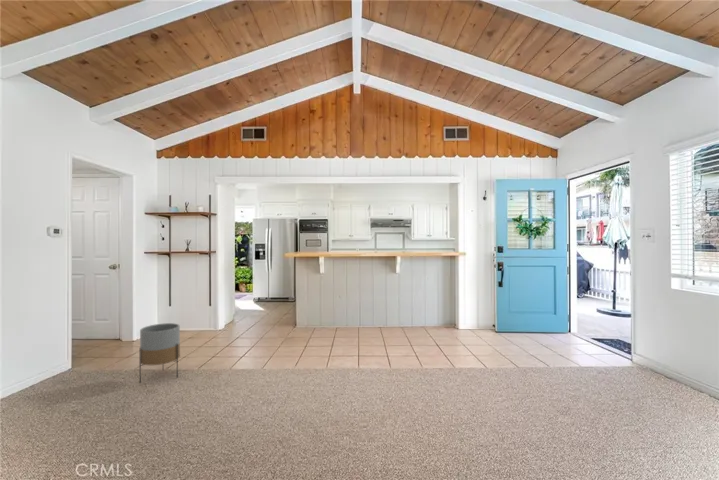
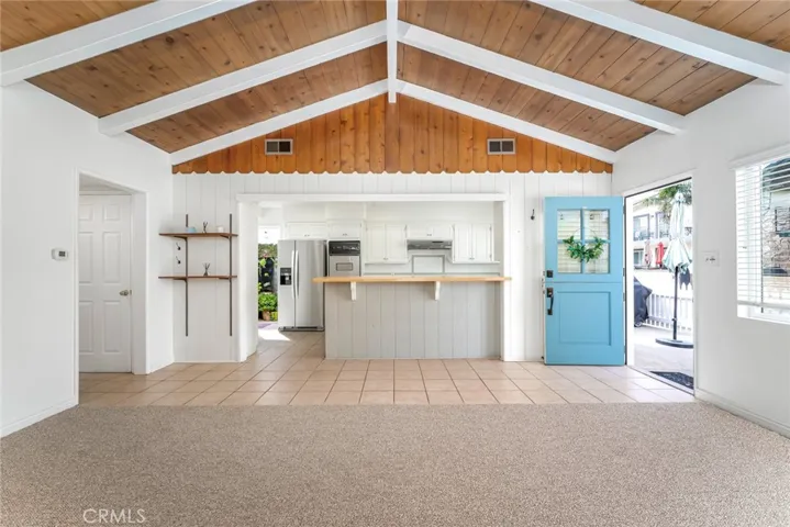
- planter (160, 352)
